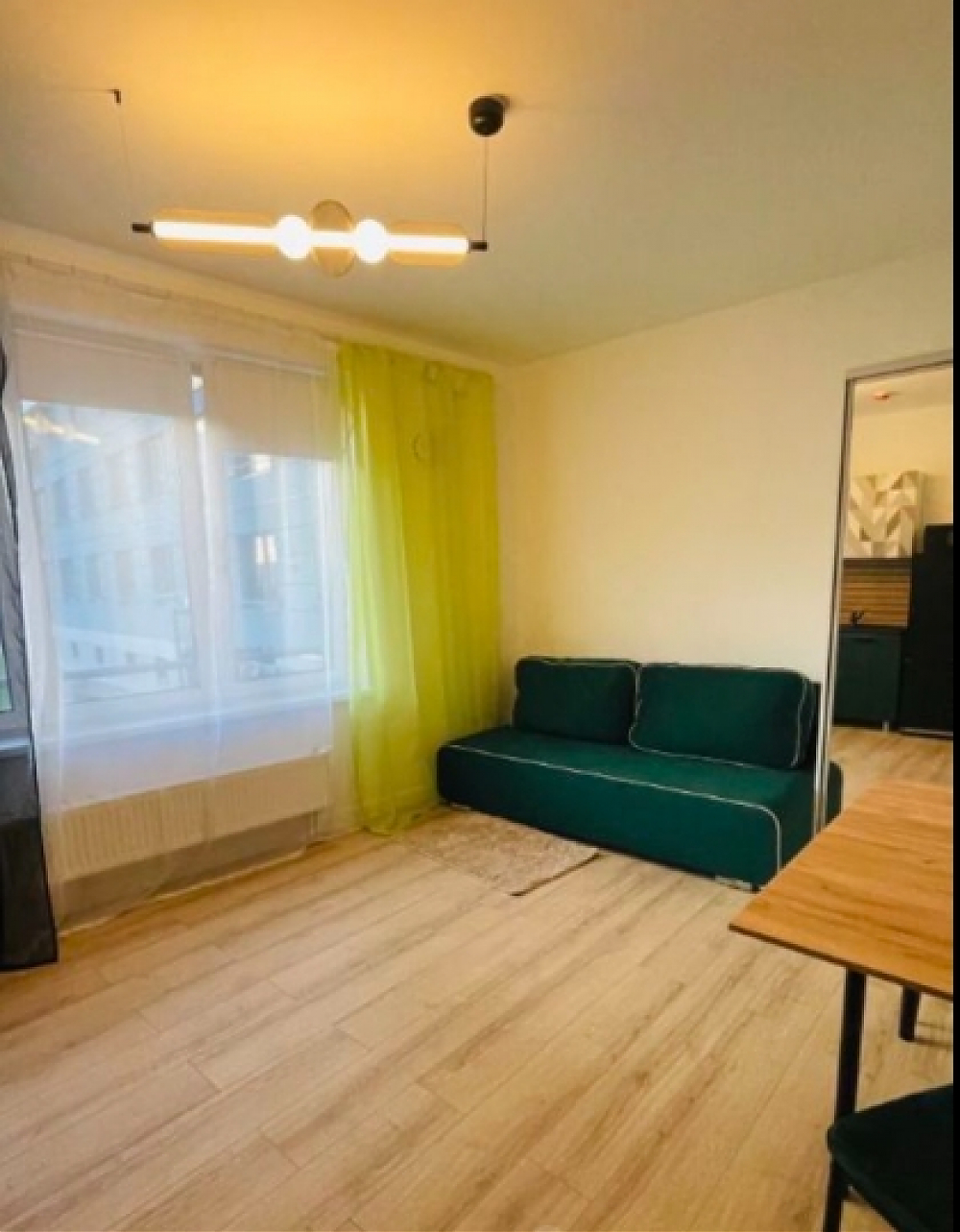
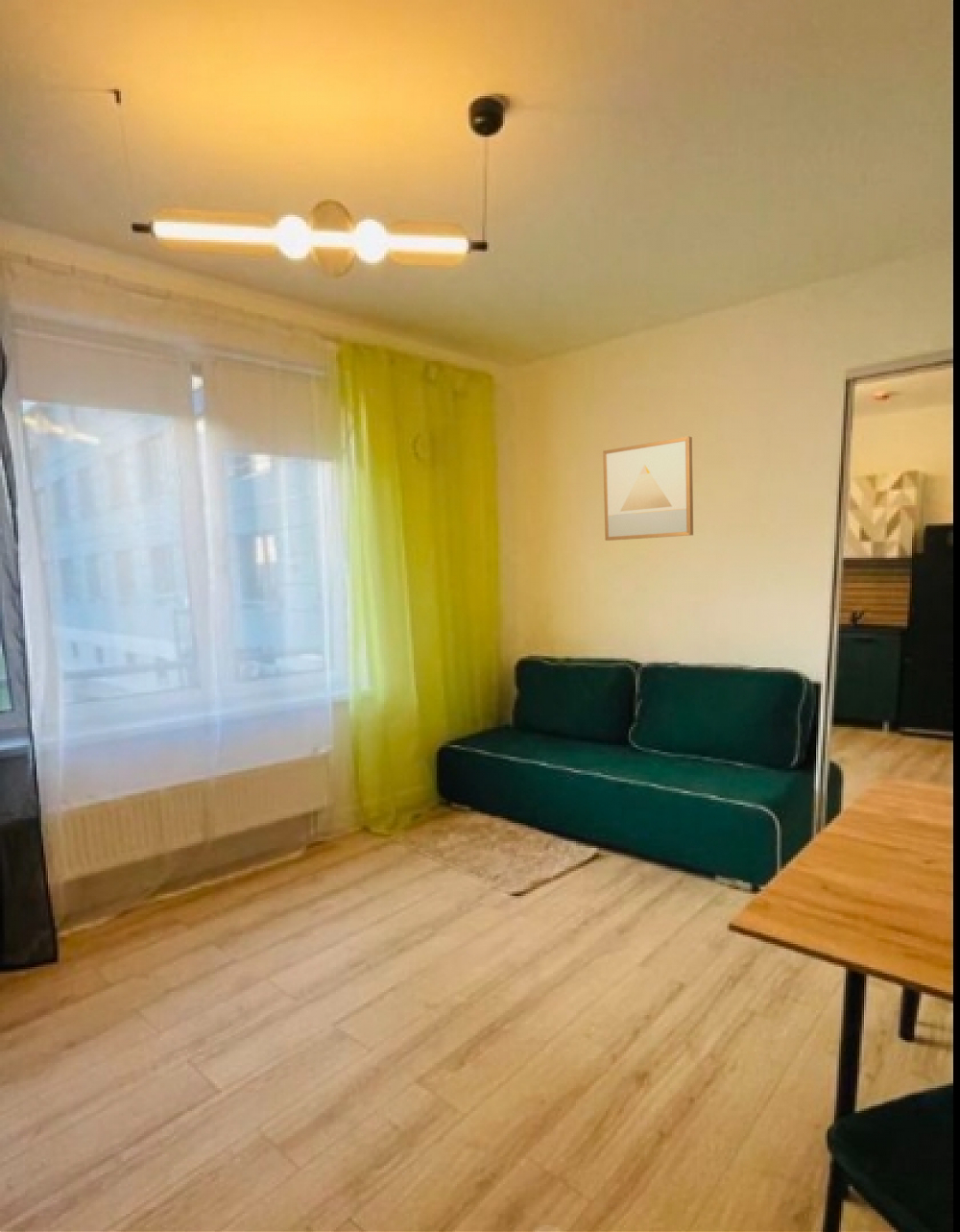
+ wall art (646, 491)
